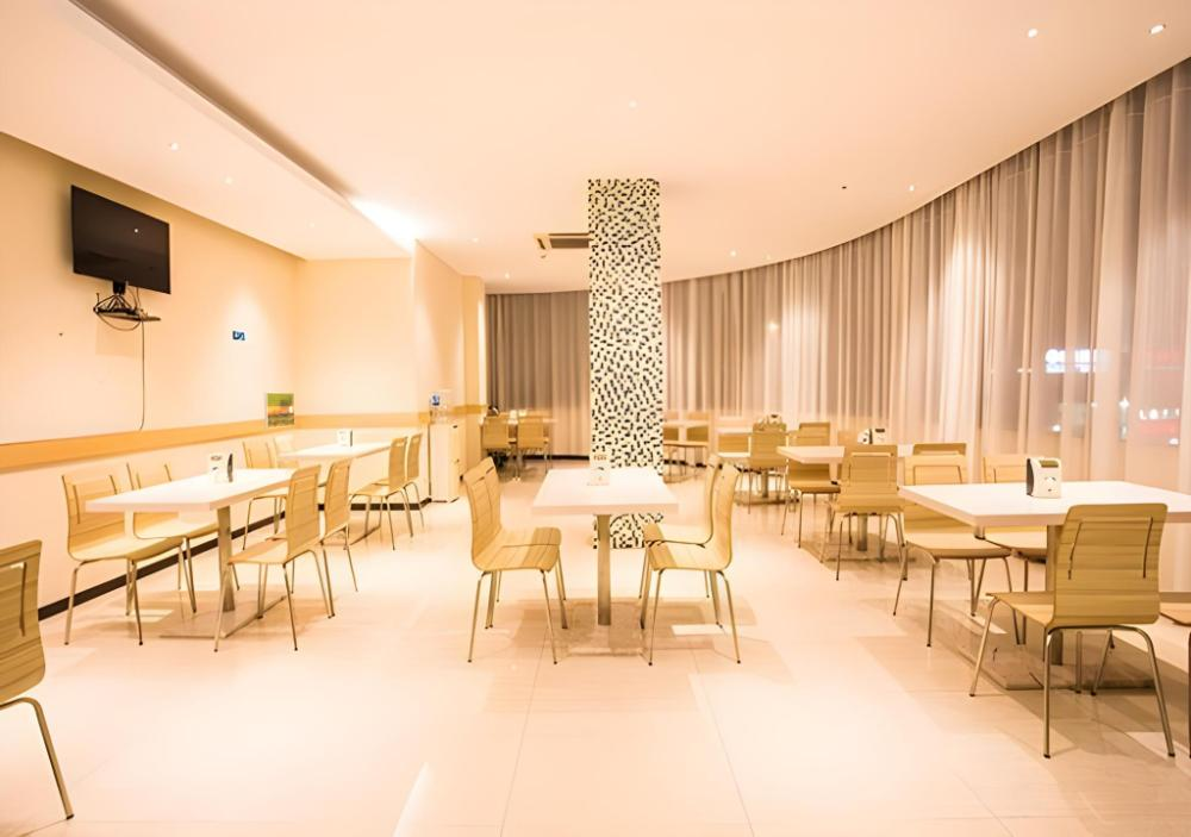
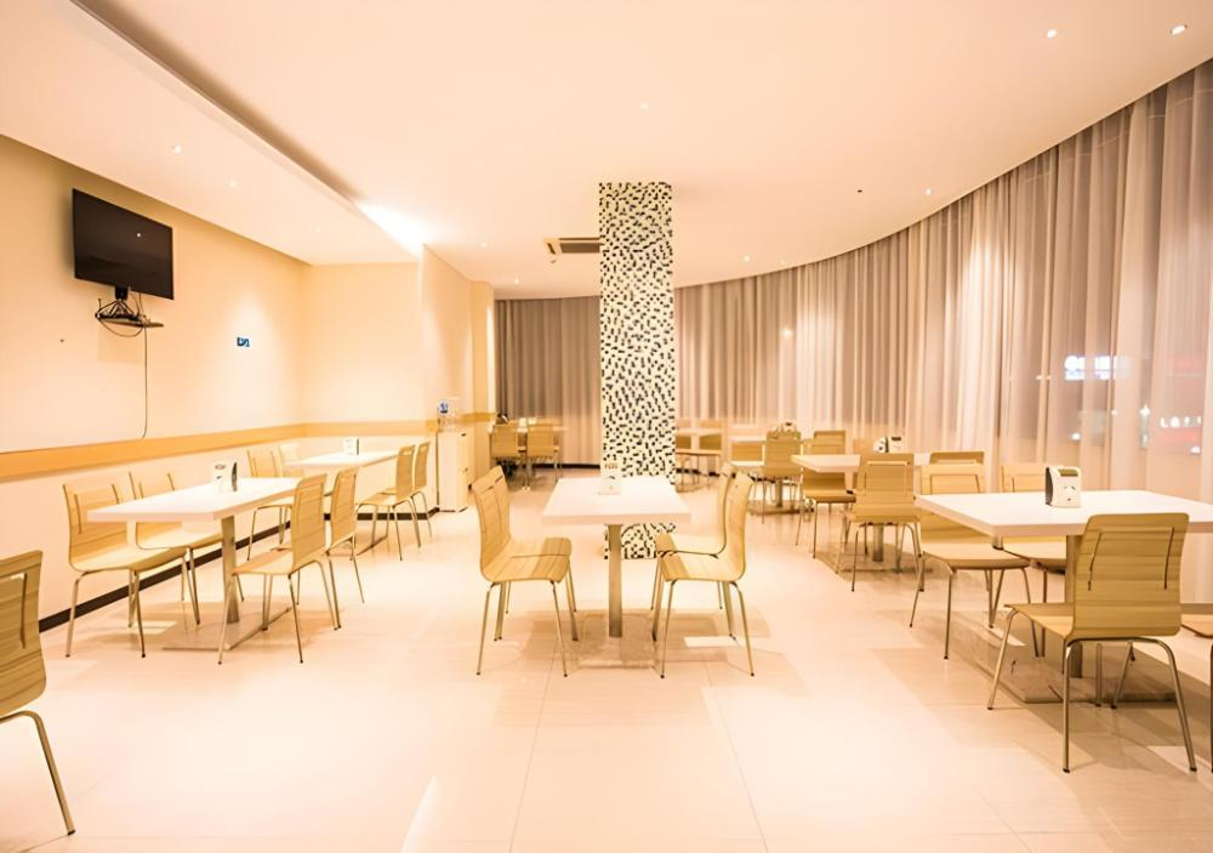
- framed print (280, 410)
